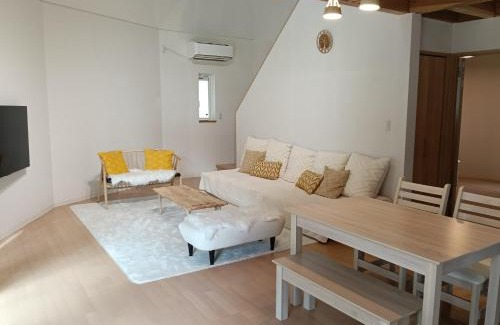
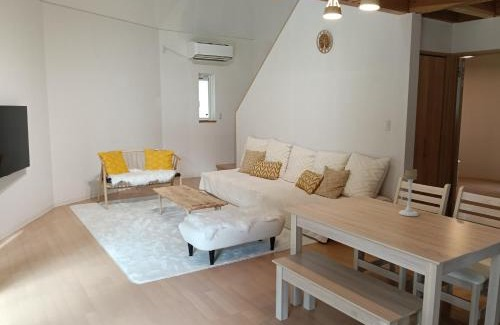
+ candle holder (409, 191)
